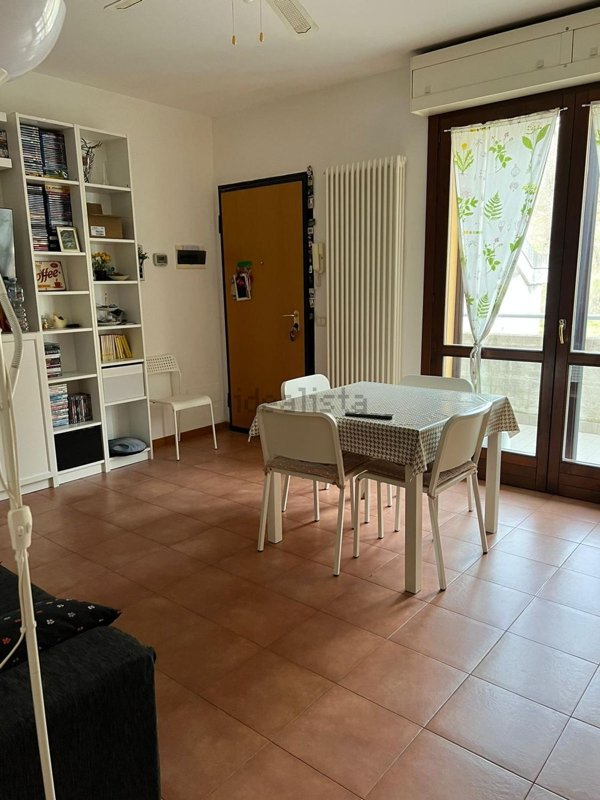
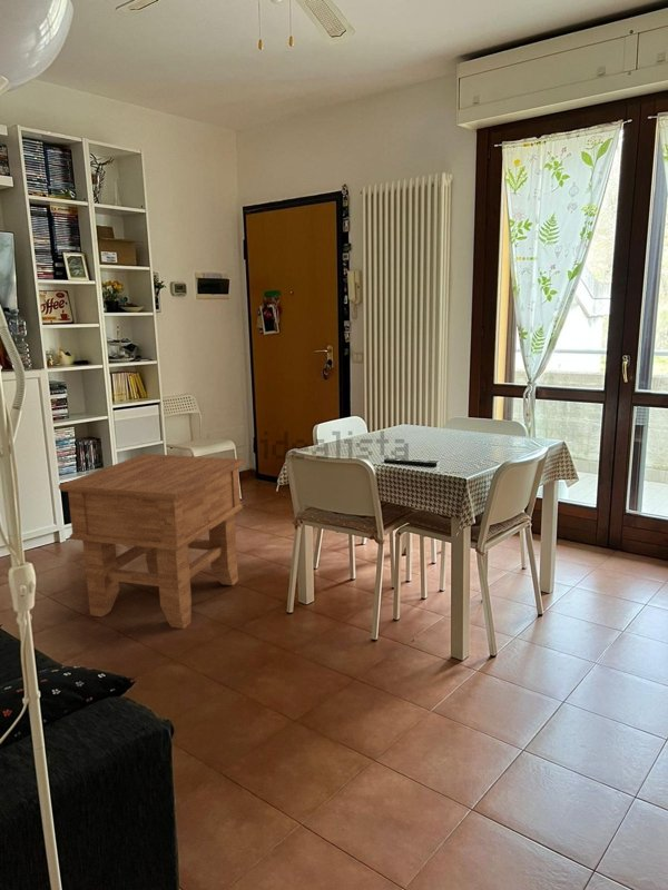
+ side table (163, 535)
